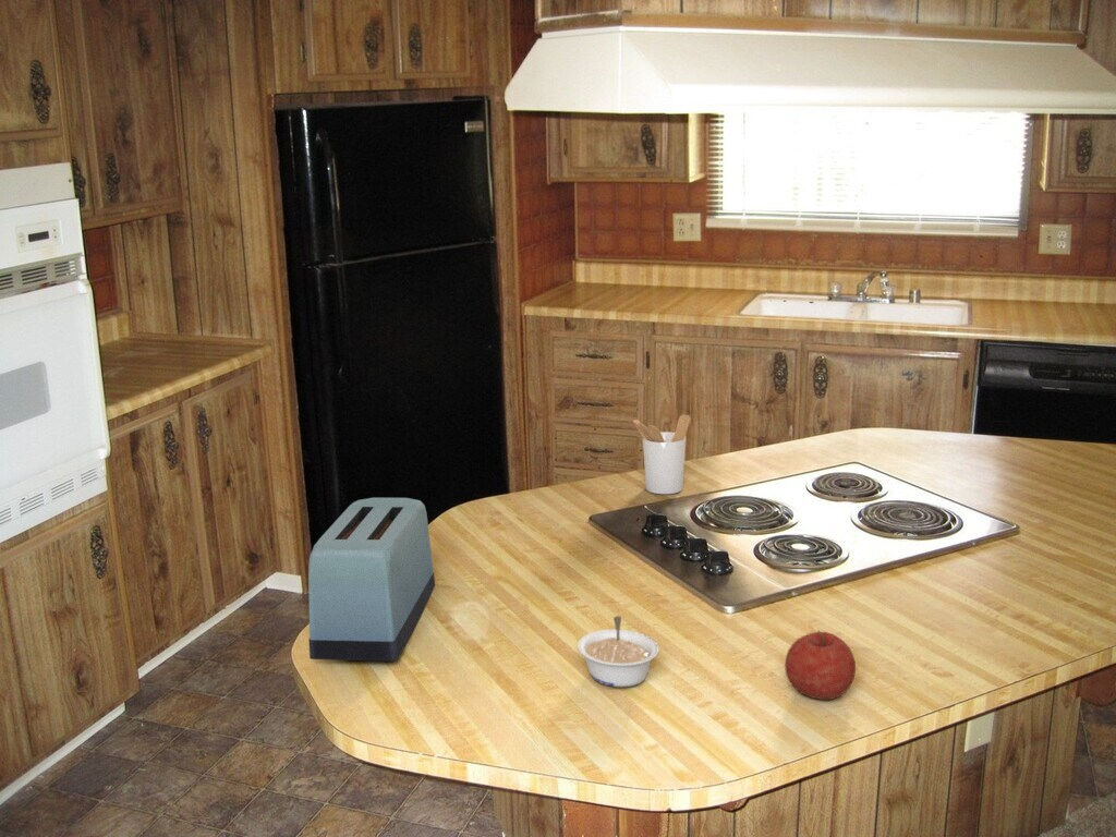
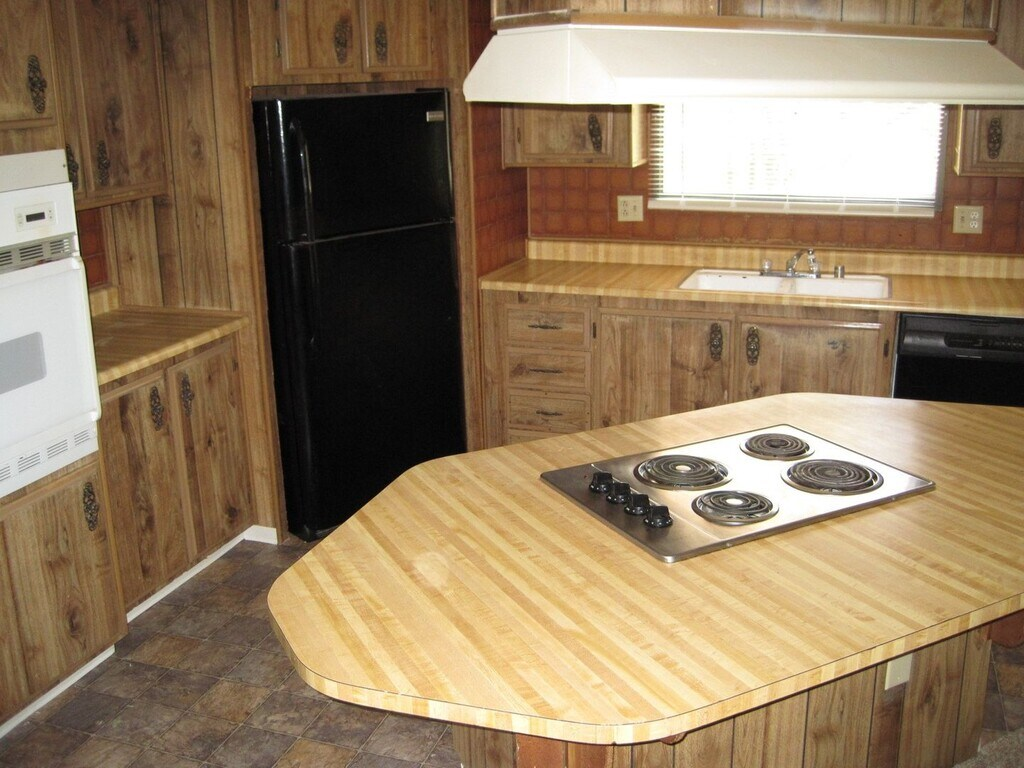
- legume (616, 656)
- toaster (374, 570)
- fruit (820, 660)
- utensil holder (658, 452)
